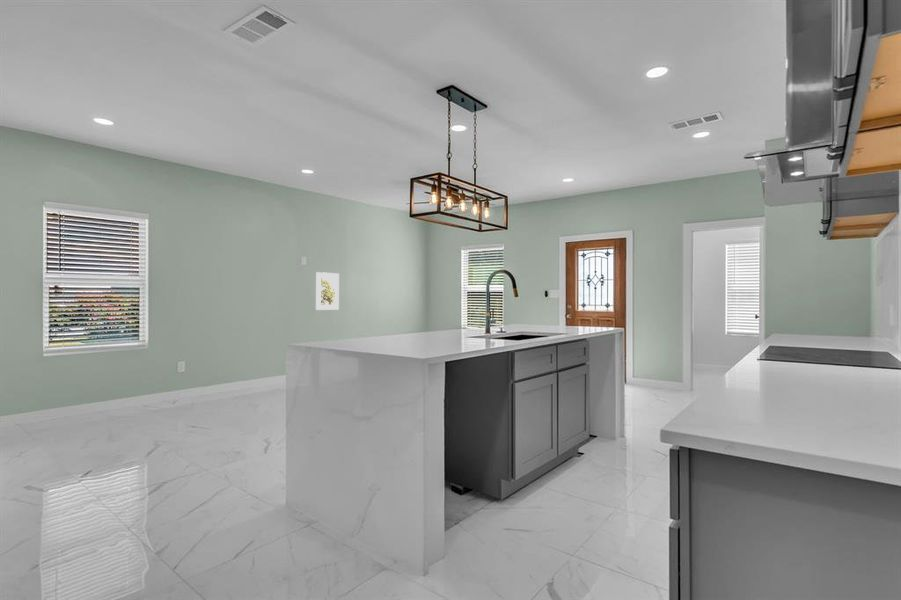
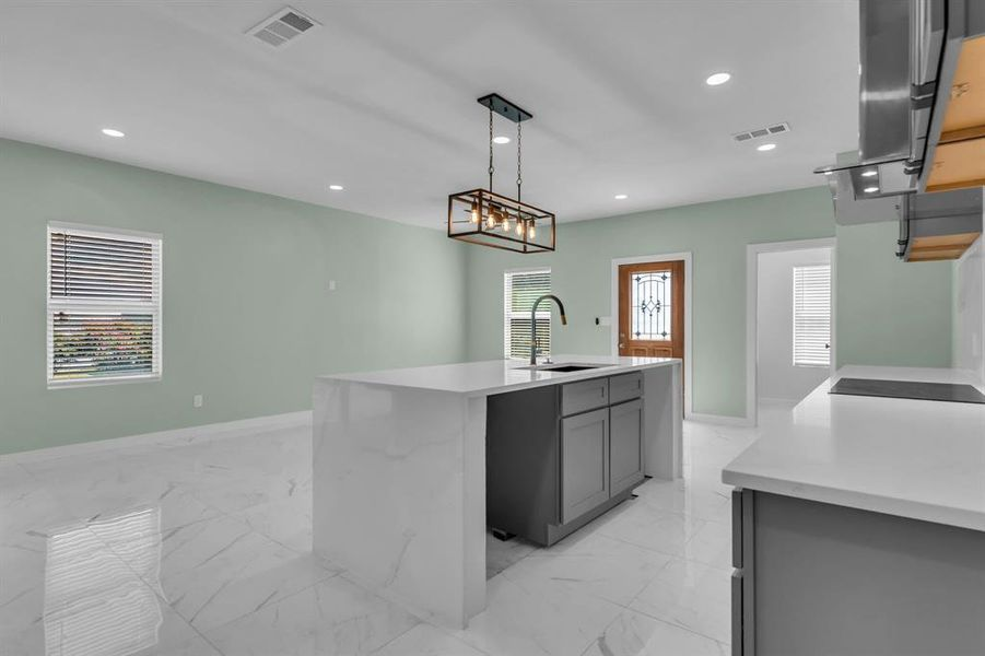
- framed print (327, 291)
